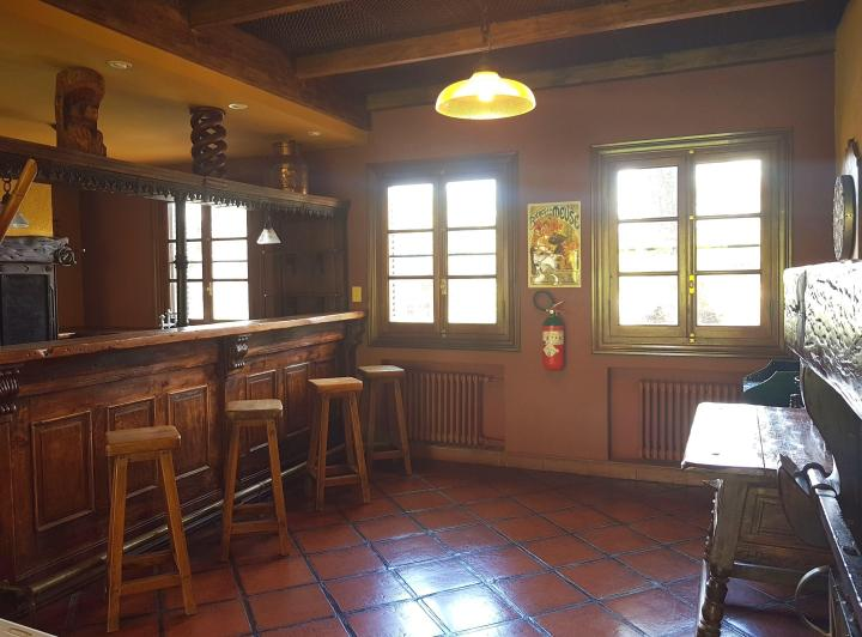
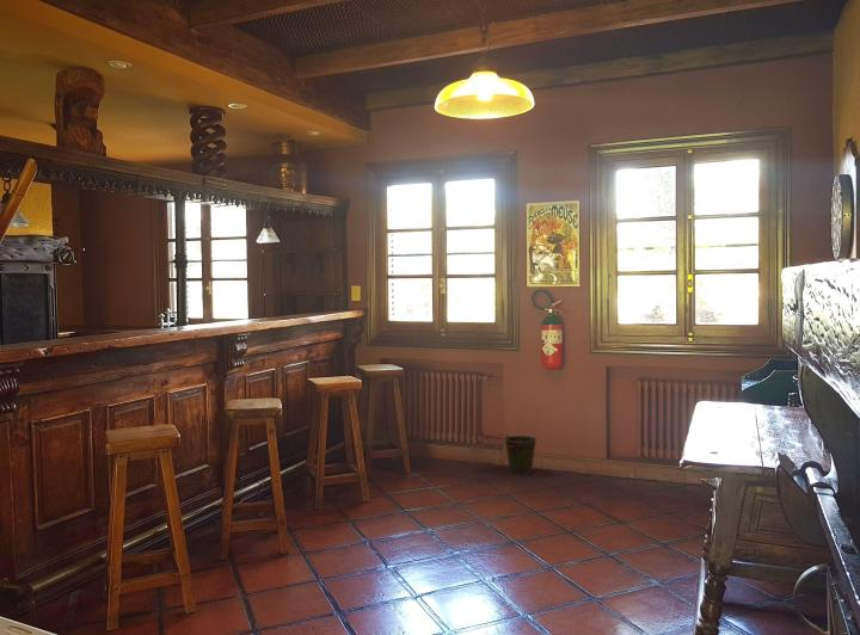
+ bucket (520, 454)
